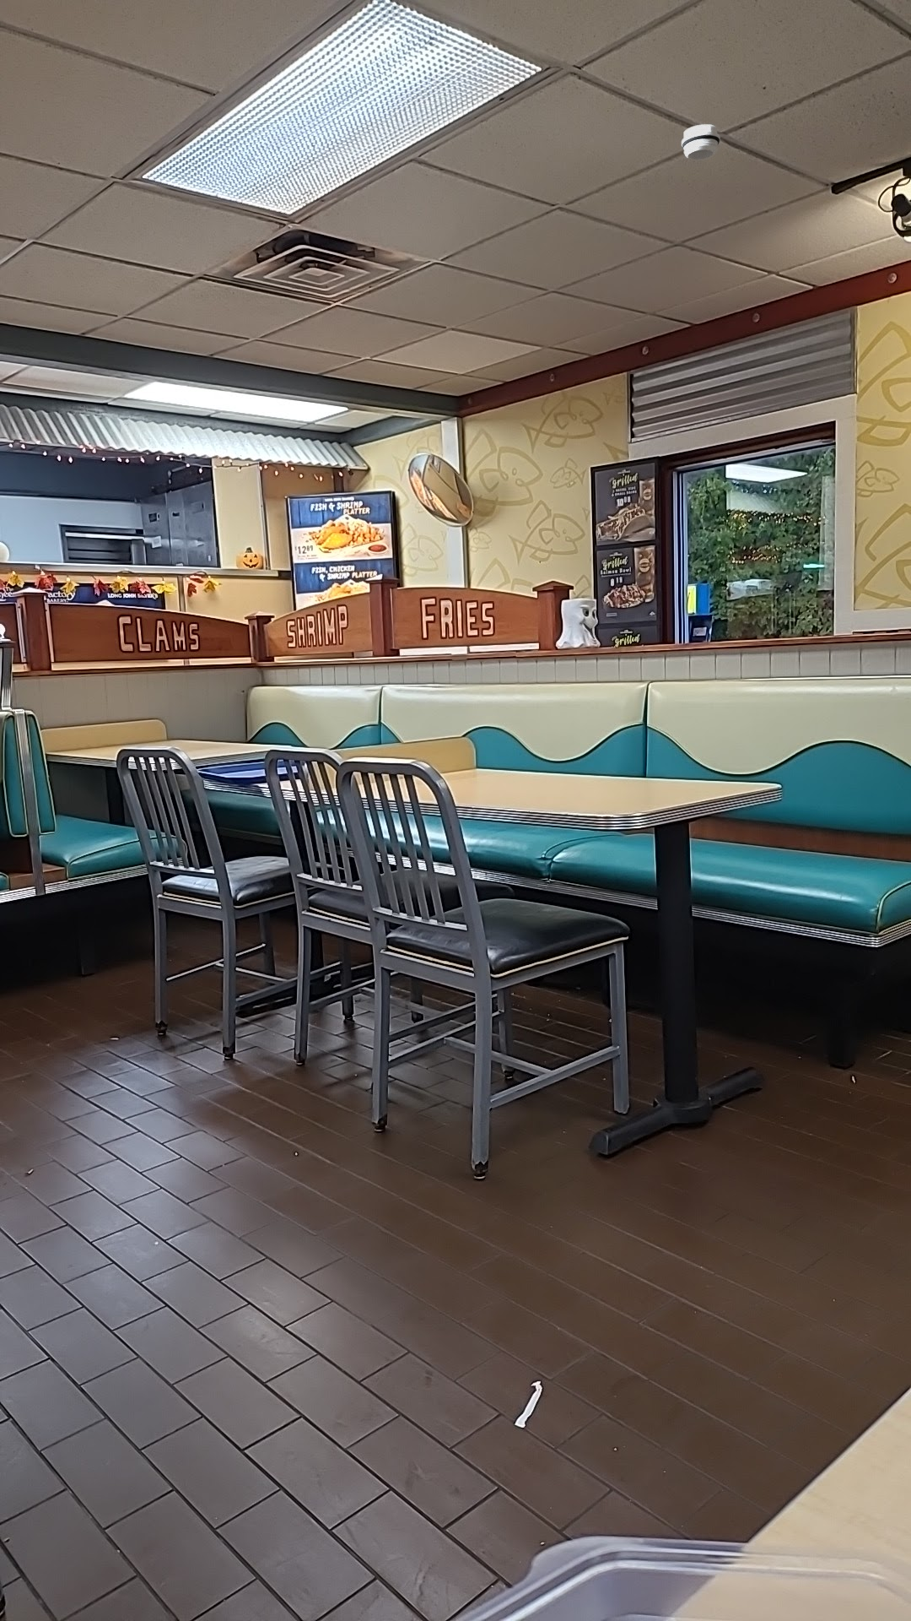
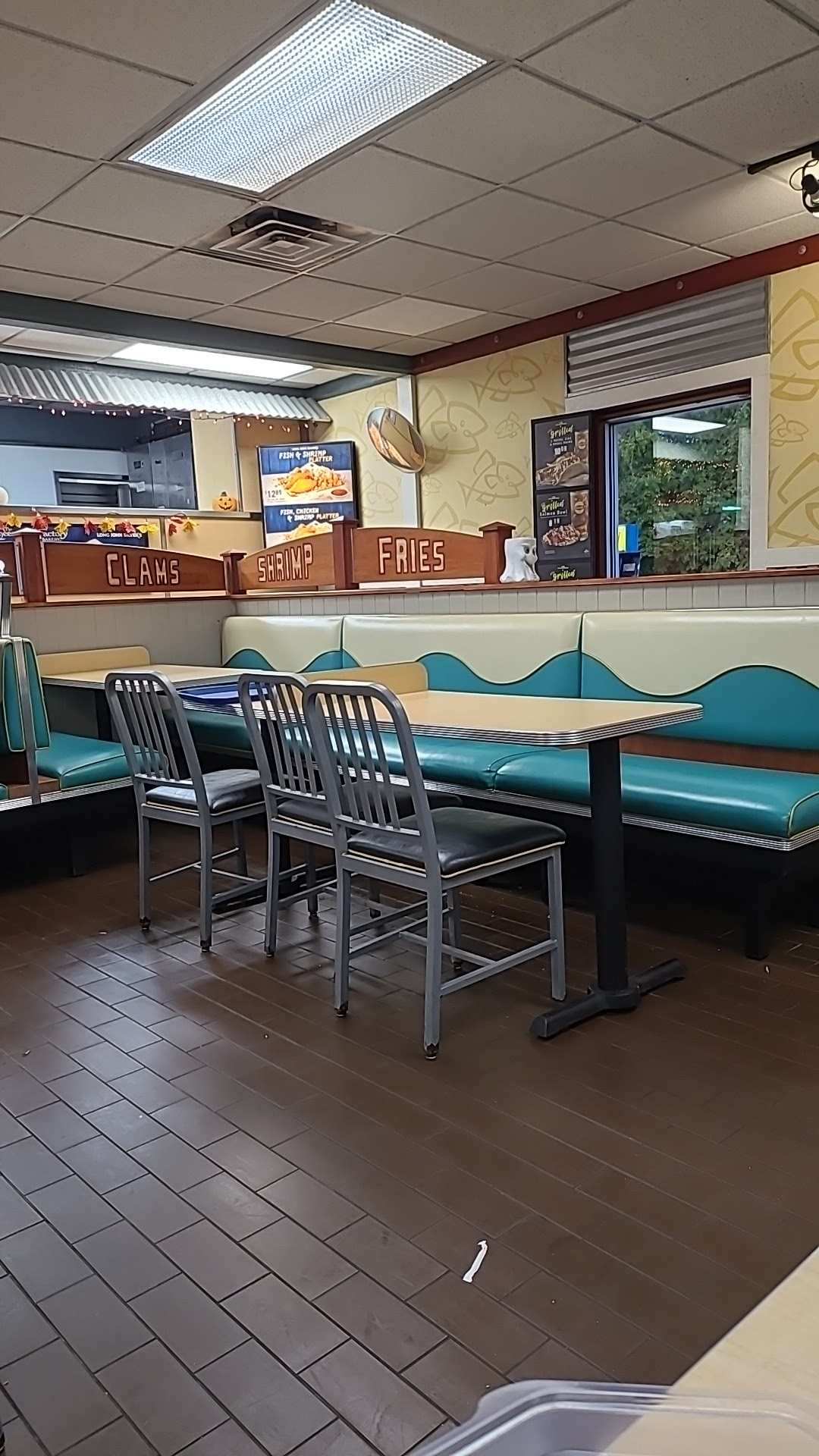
- smoke detector (700, 143)
